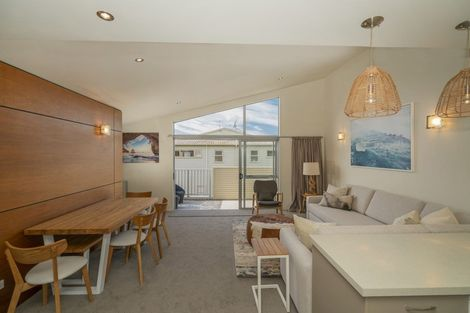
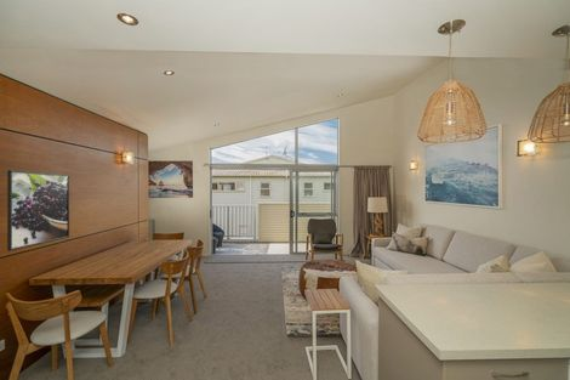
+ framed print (41, 208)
